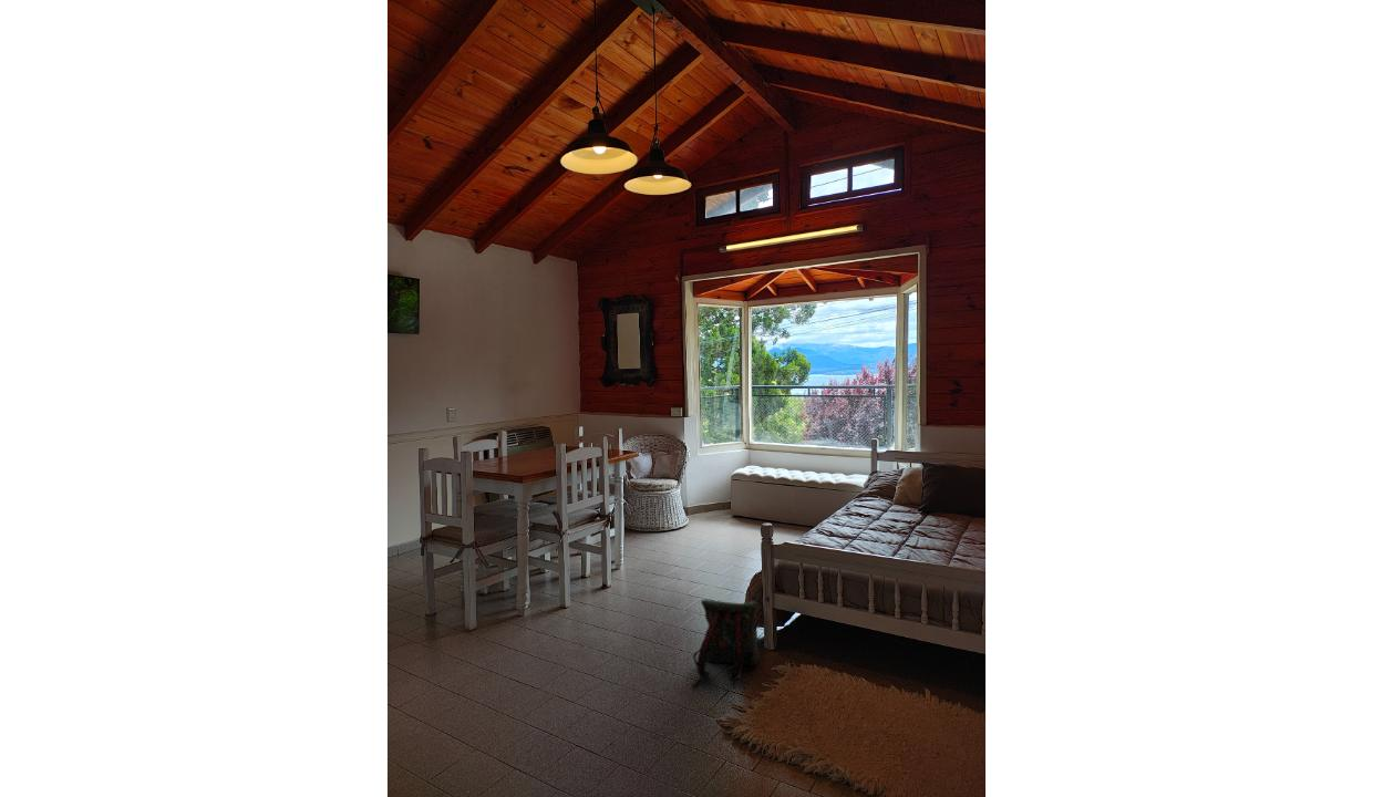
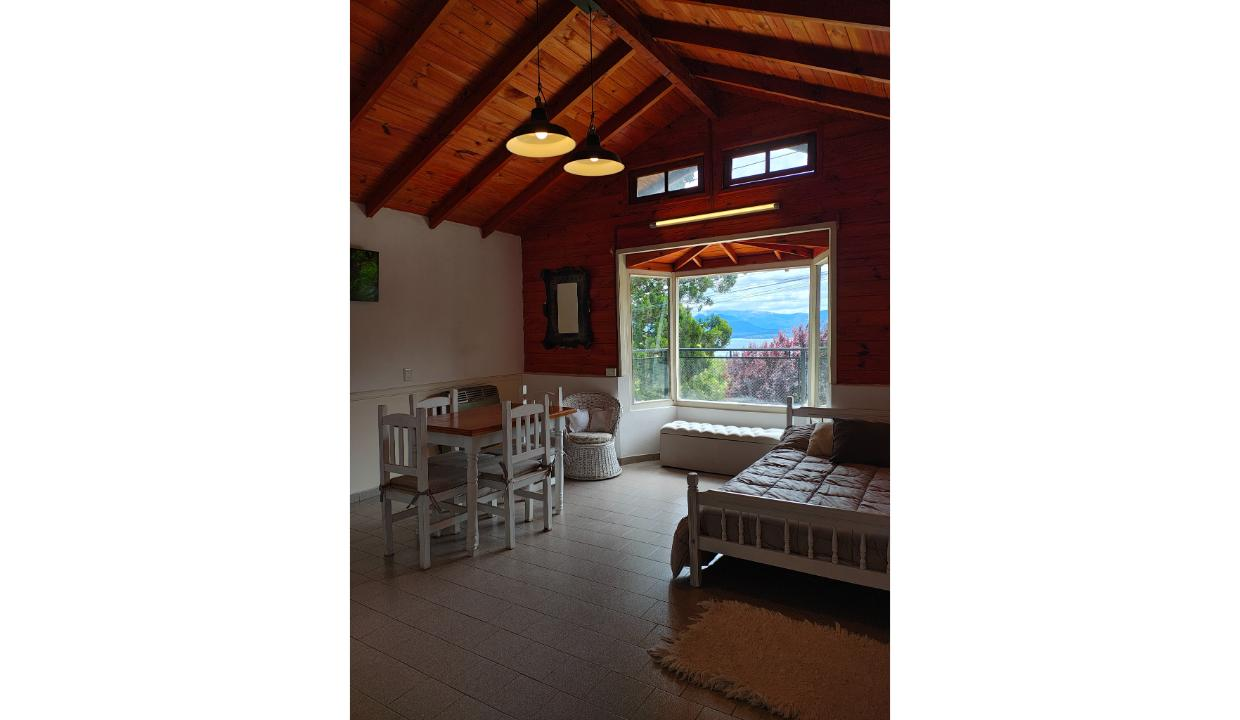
- backpack (724, 635)
